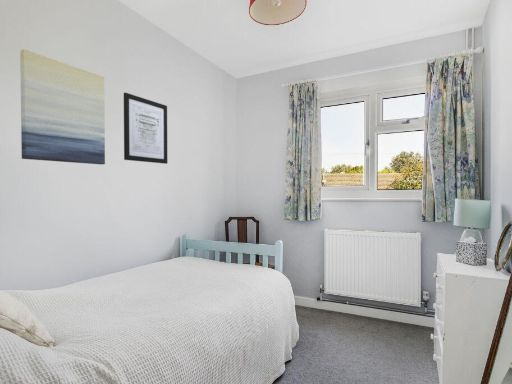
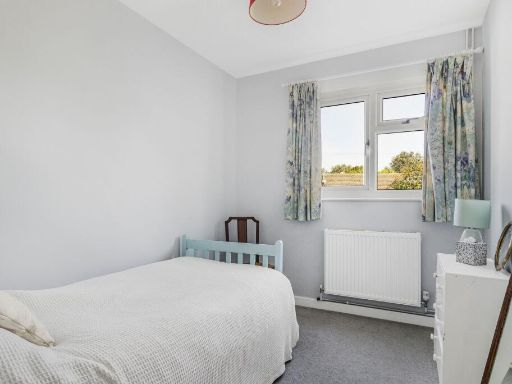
- wall art (67, 113)
- wall art (147, 130)
